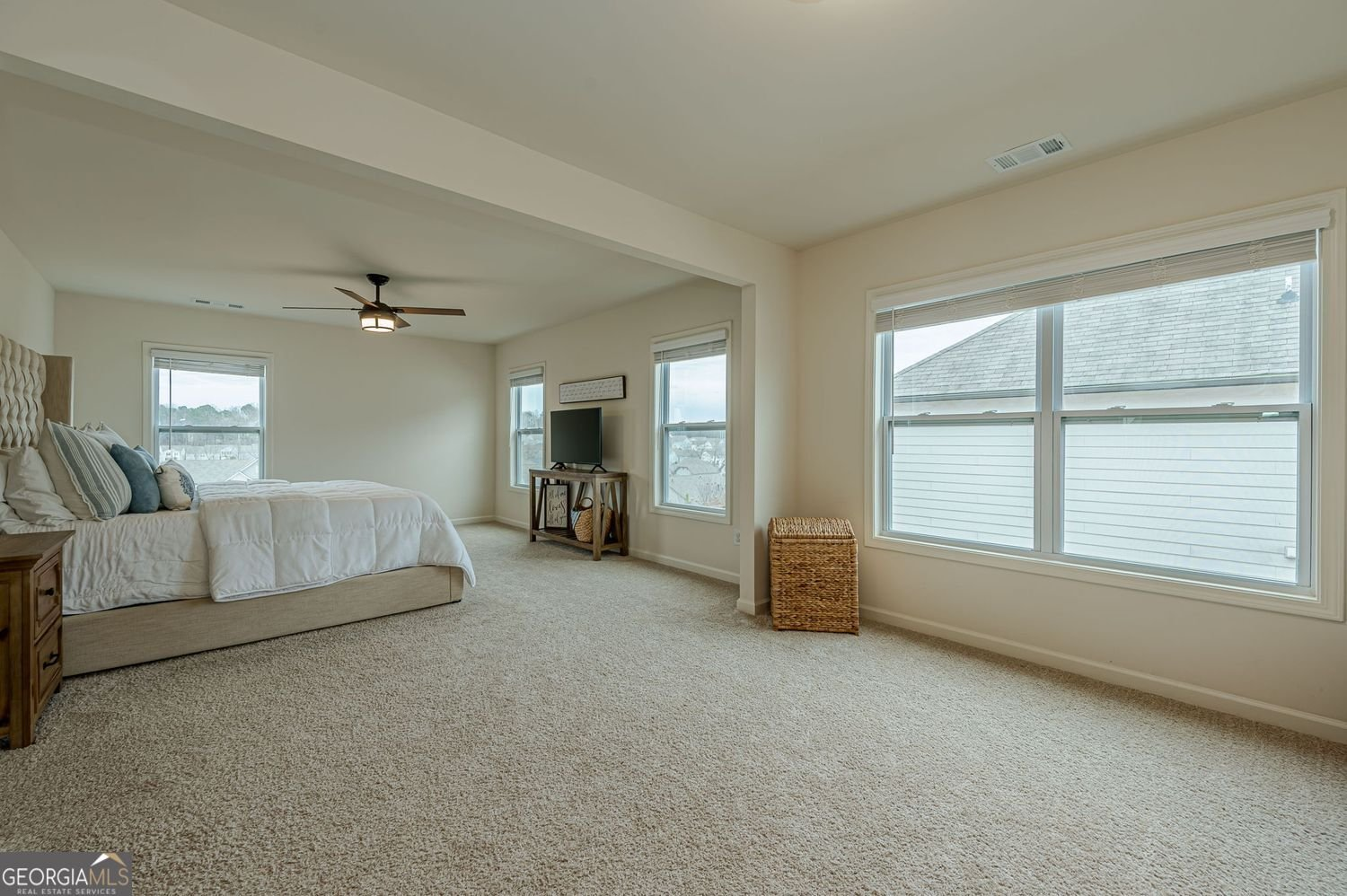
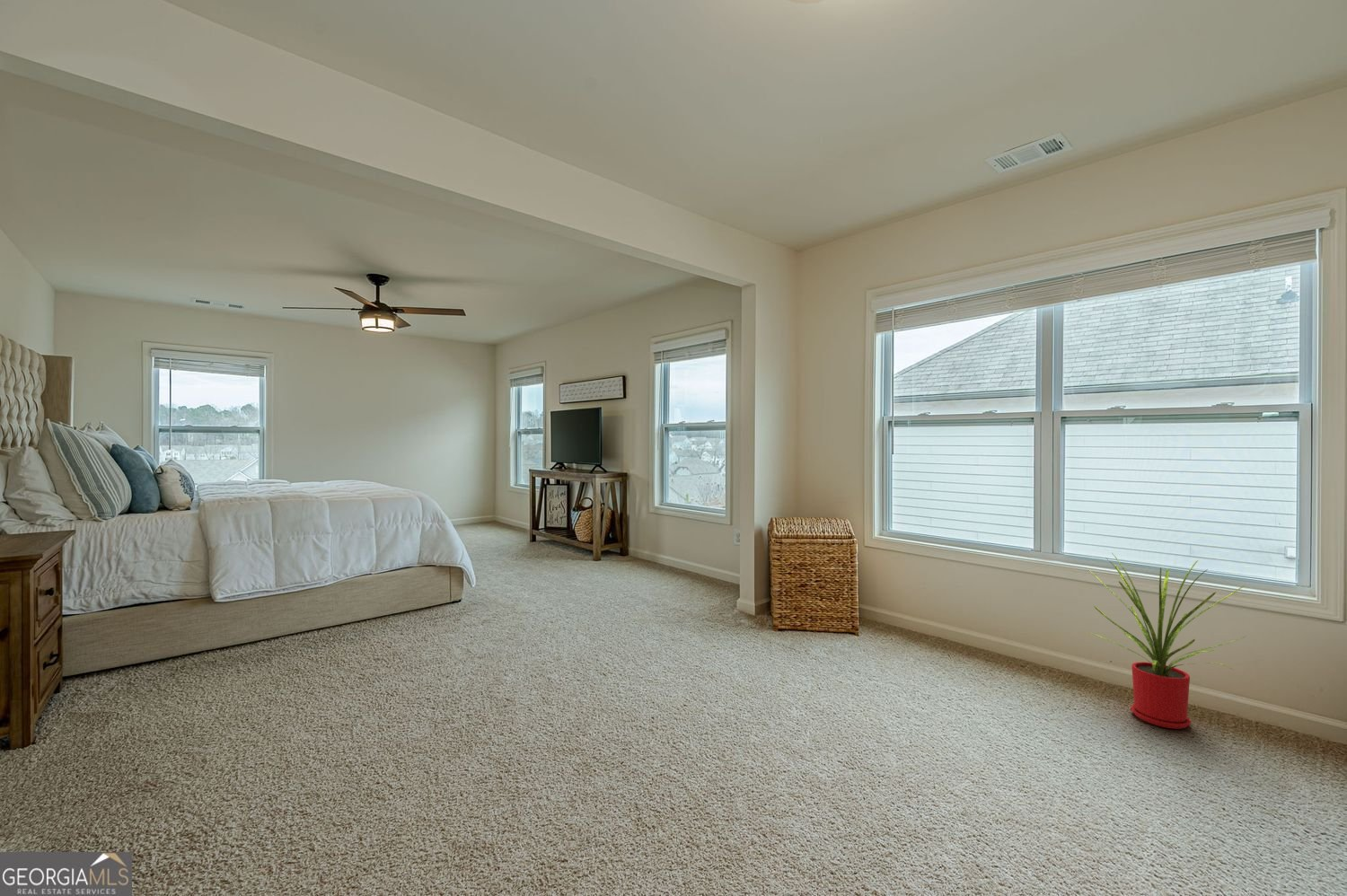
+ house plant (1160, 638)
